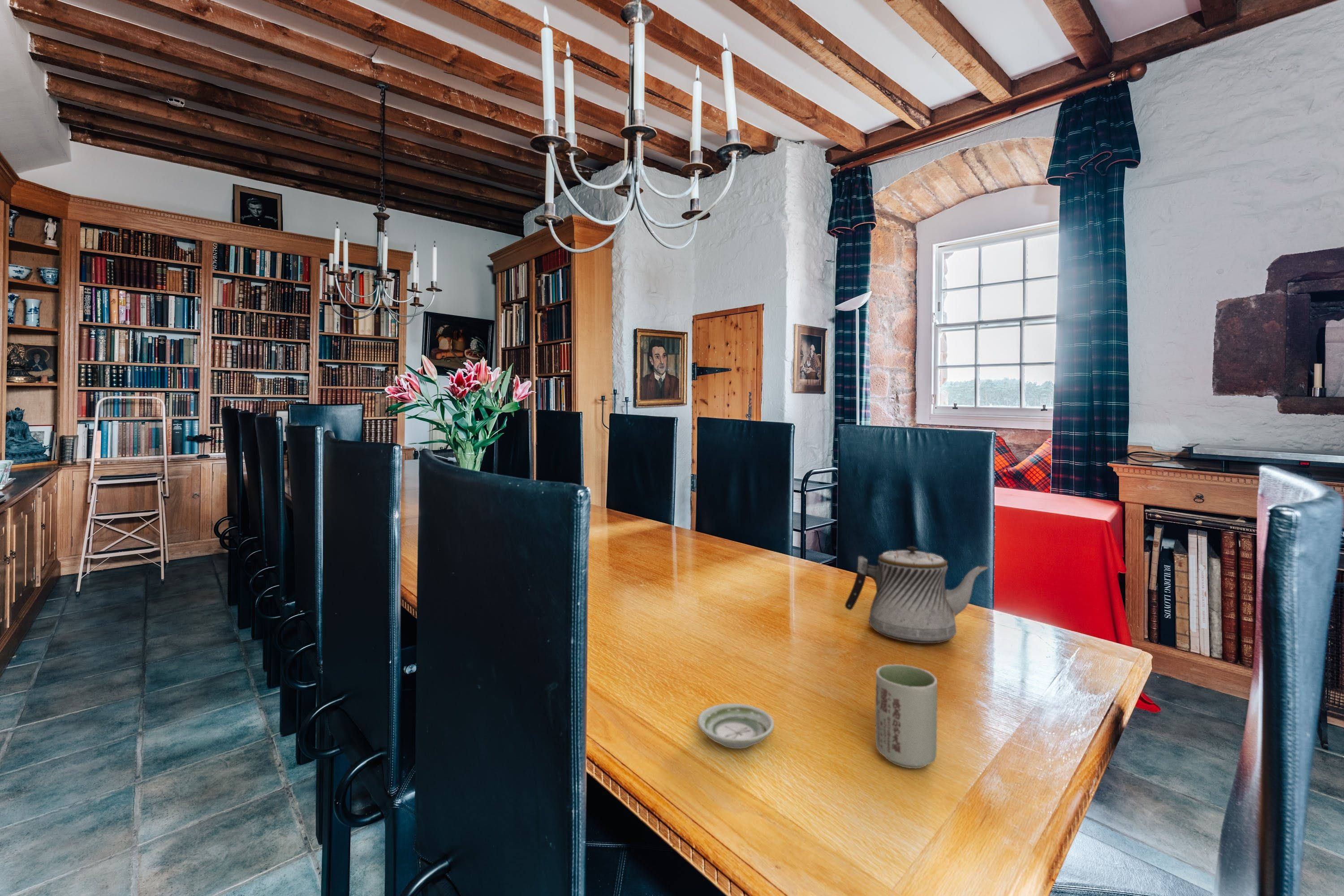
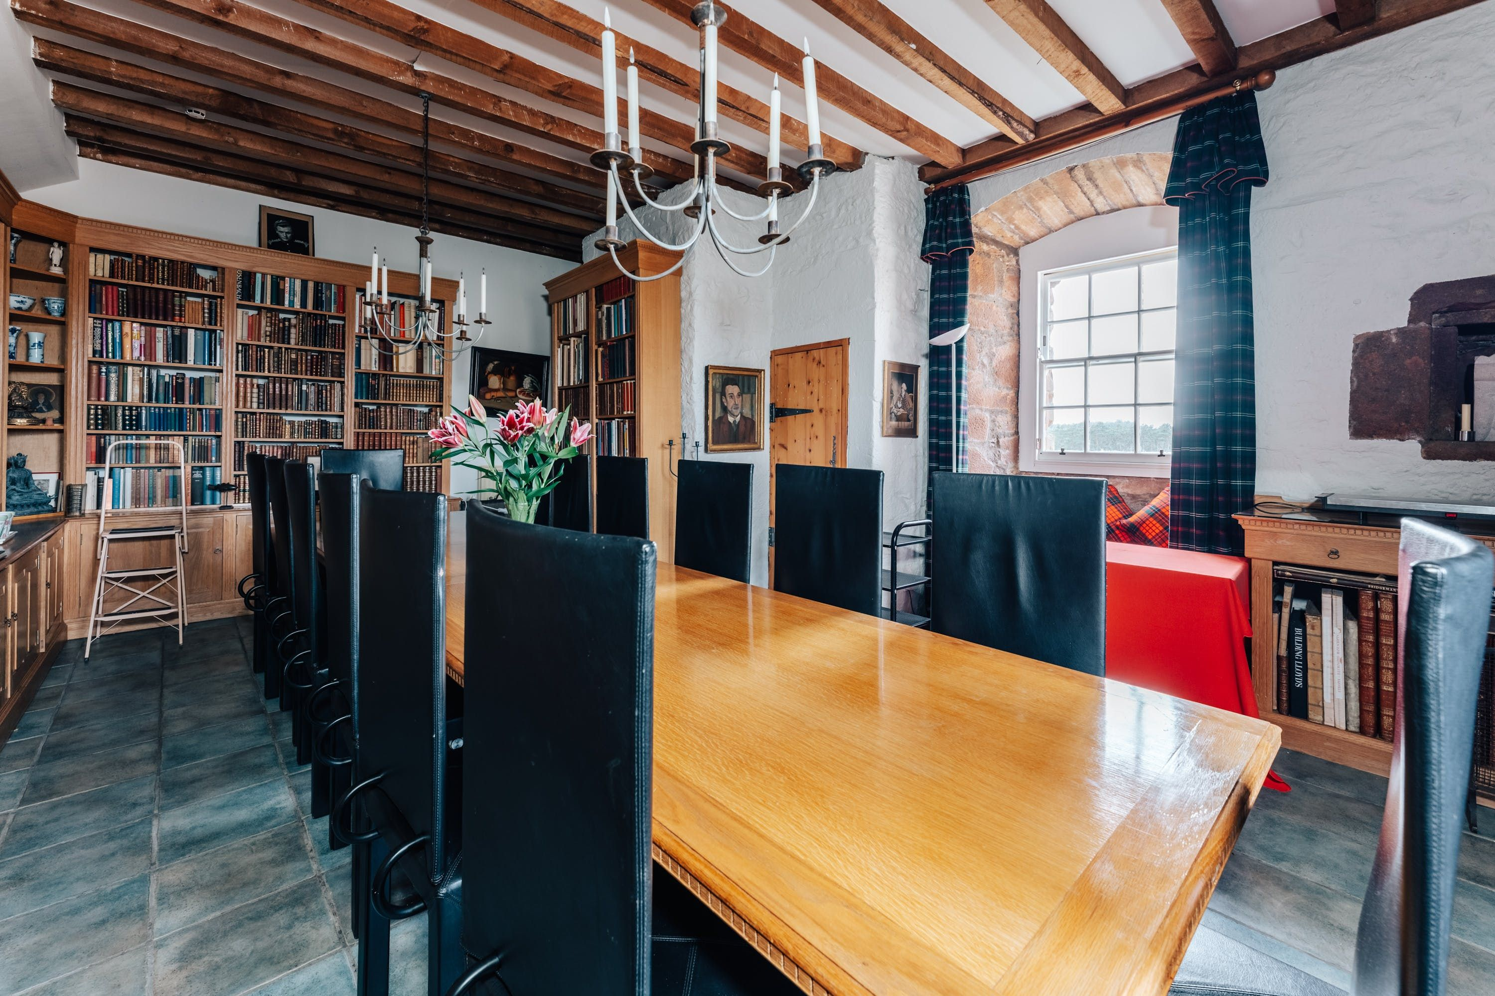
- teapot (914, 589)
- saucer (735, 729)
- cup (905, 716)
